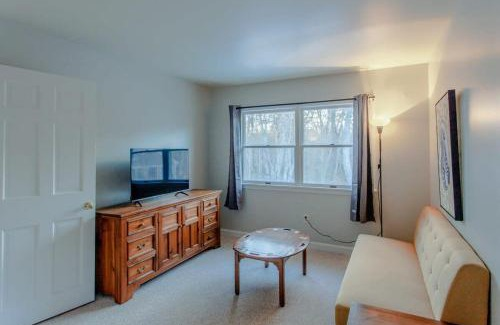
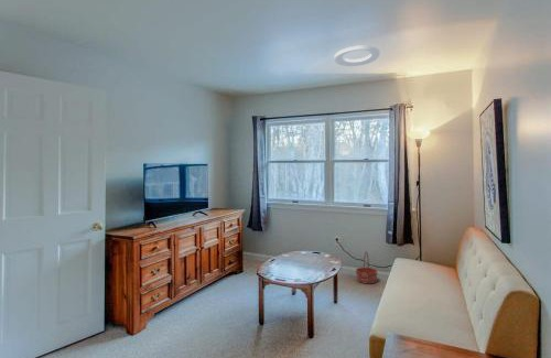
+ basket (366, 268)
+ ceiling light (356, 59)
